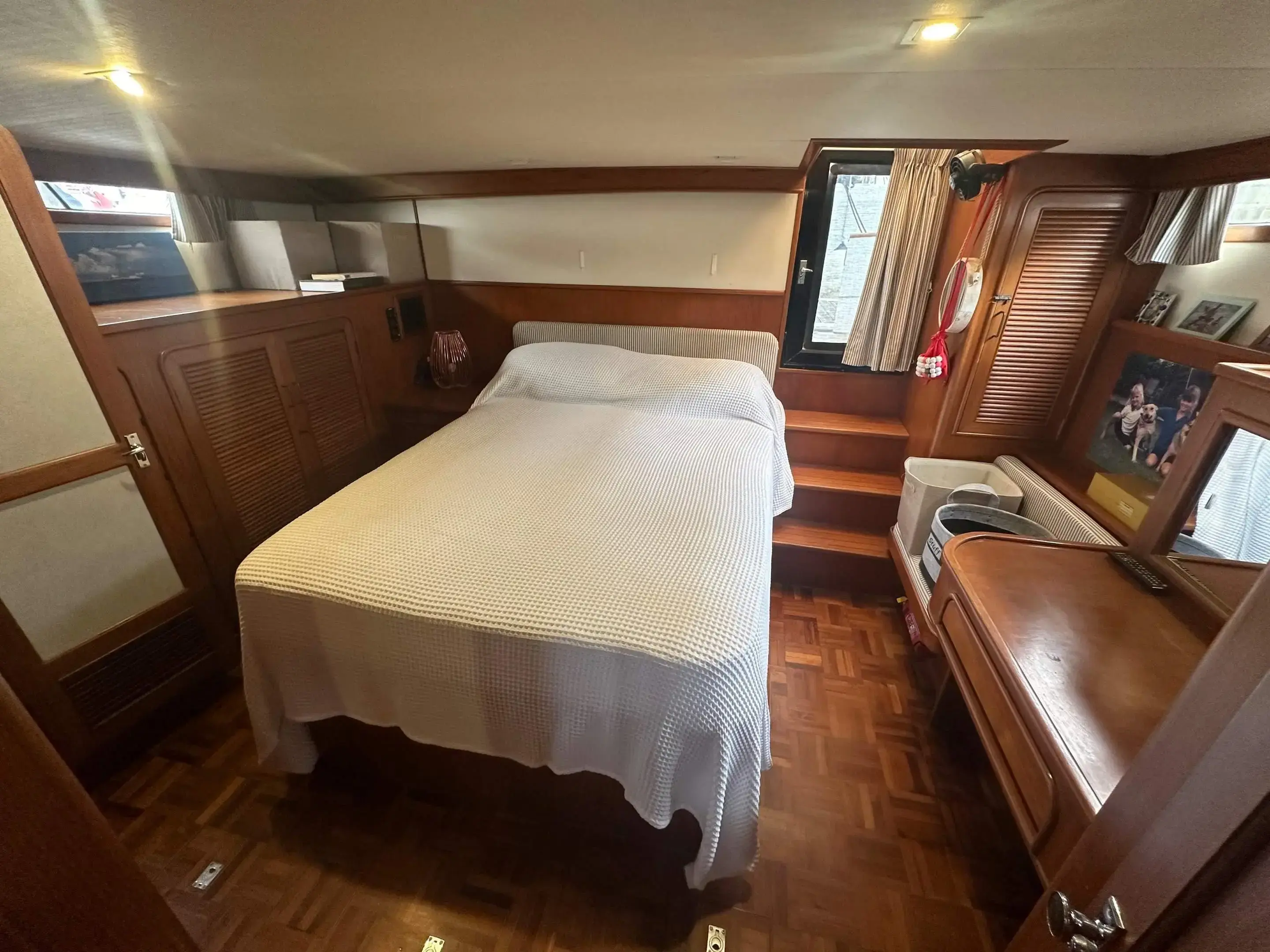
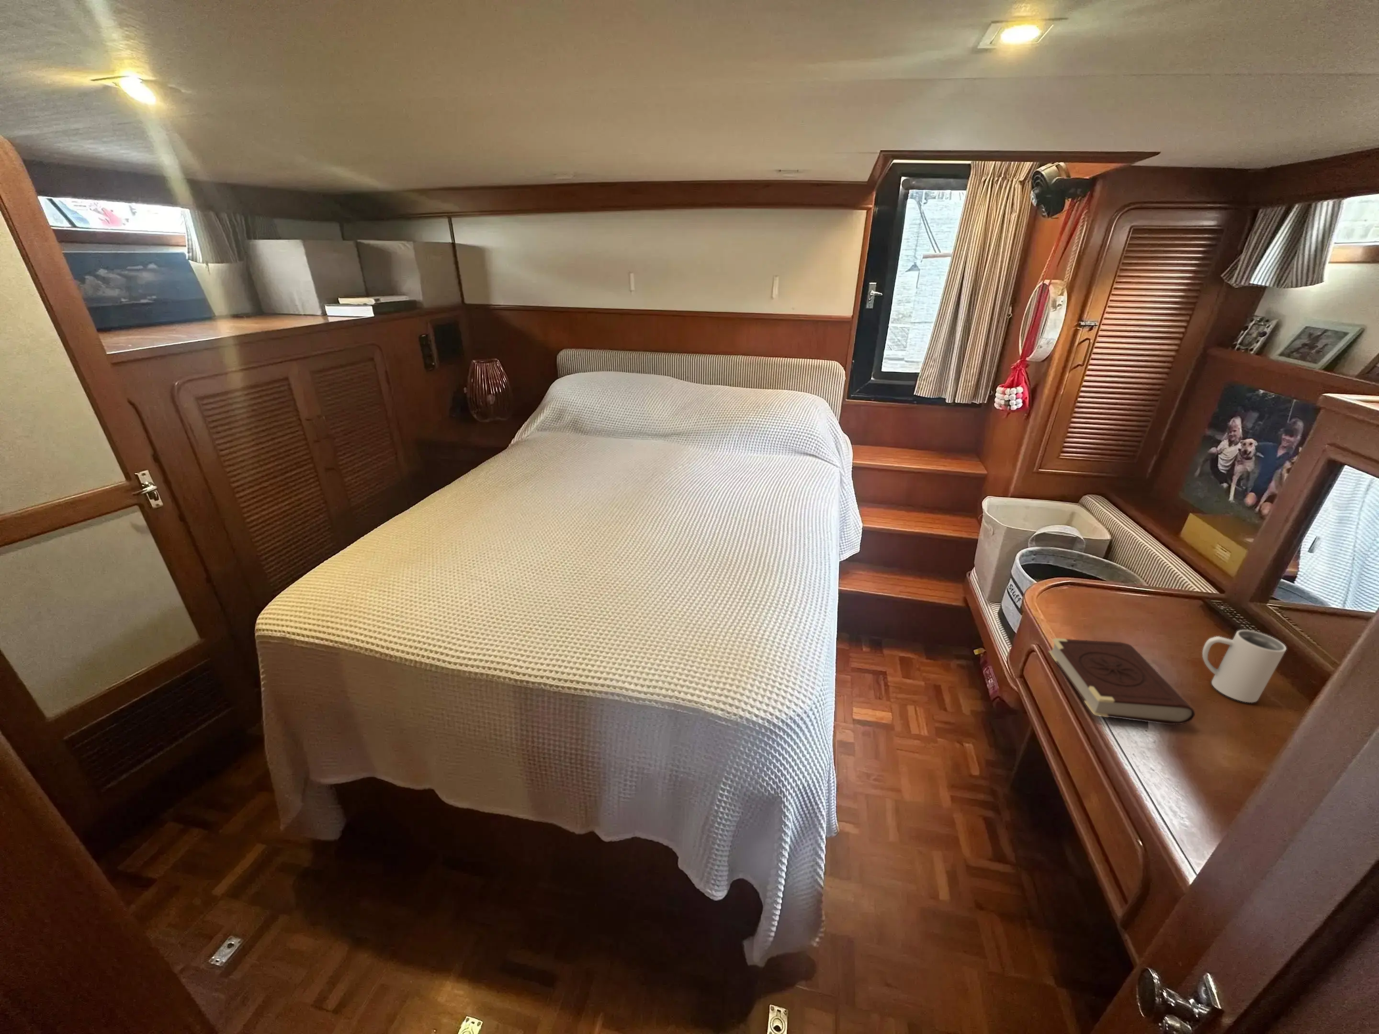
+ book (1115, 677)
+ mug (1236, 663)
